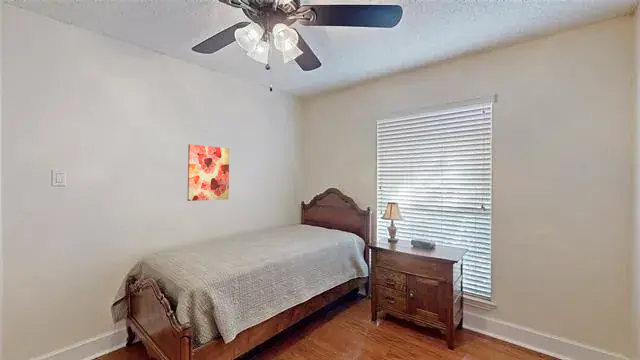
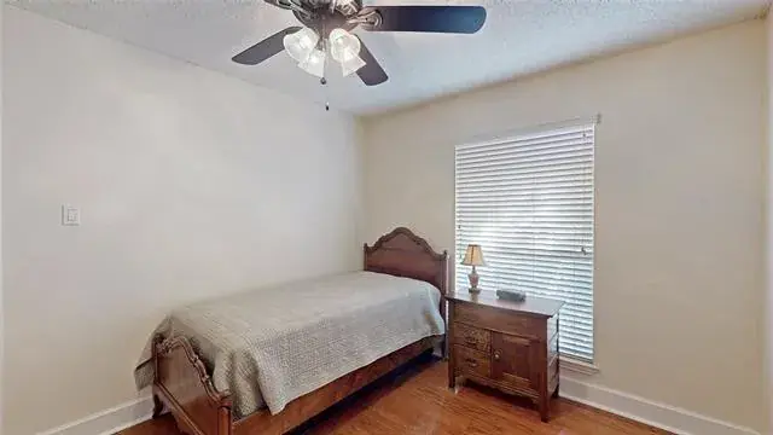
- wall art (209, 173)
